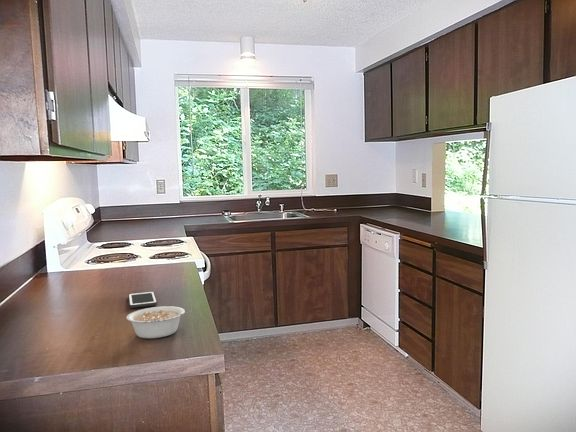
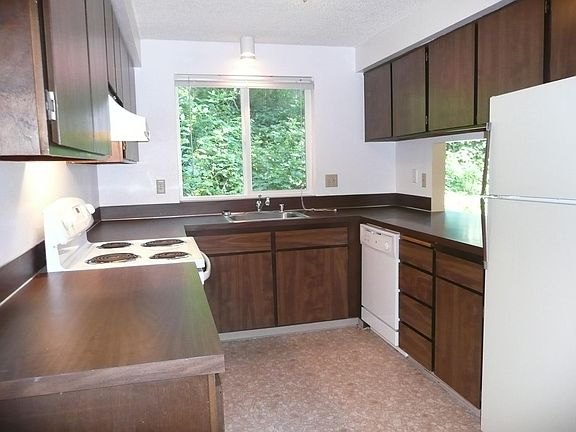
- cell phone (142, 299)
- legume (158, 320)
